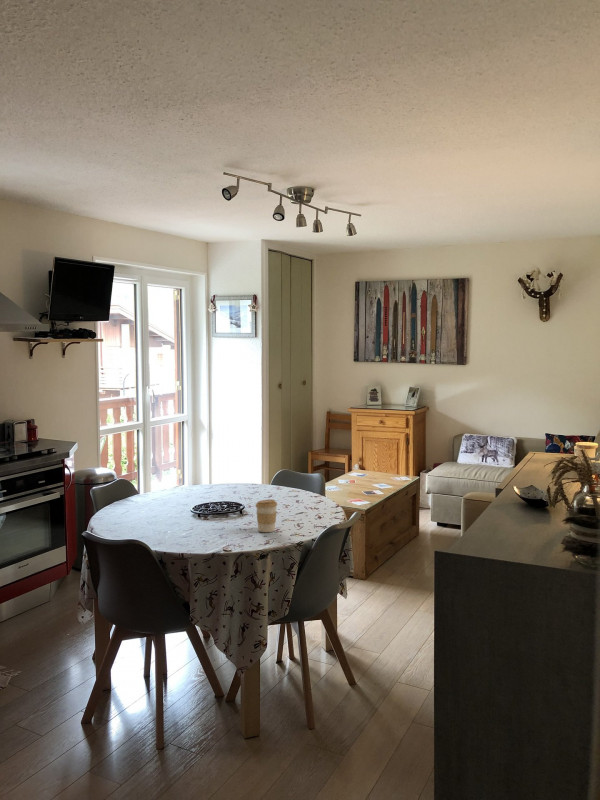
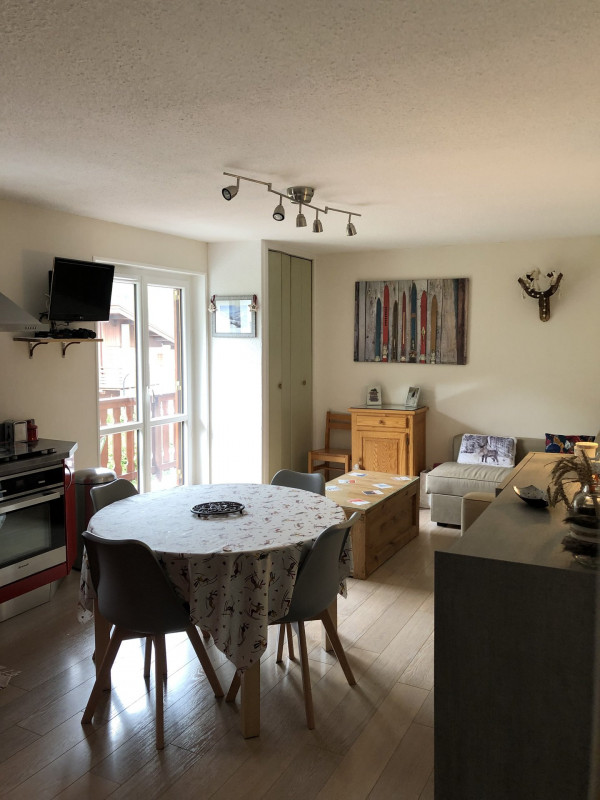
- coffee cup (266, 515)
